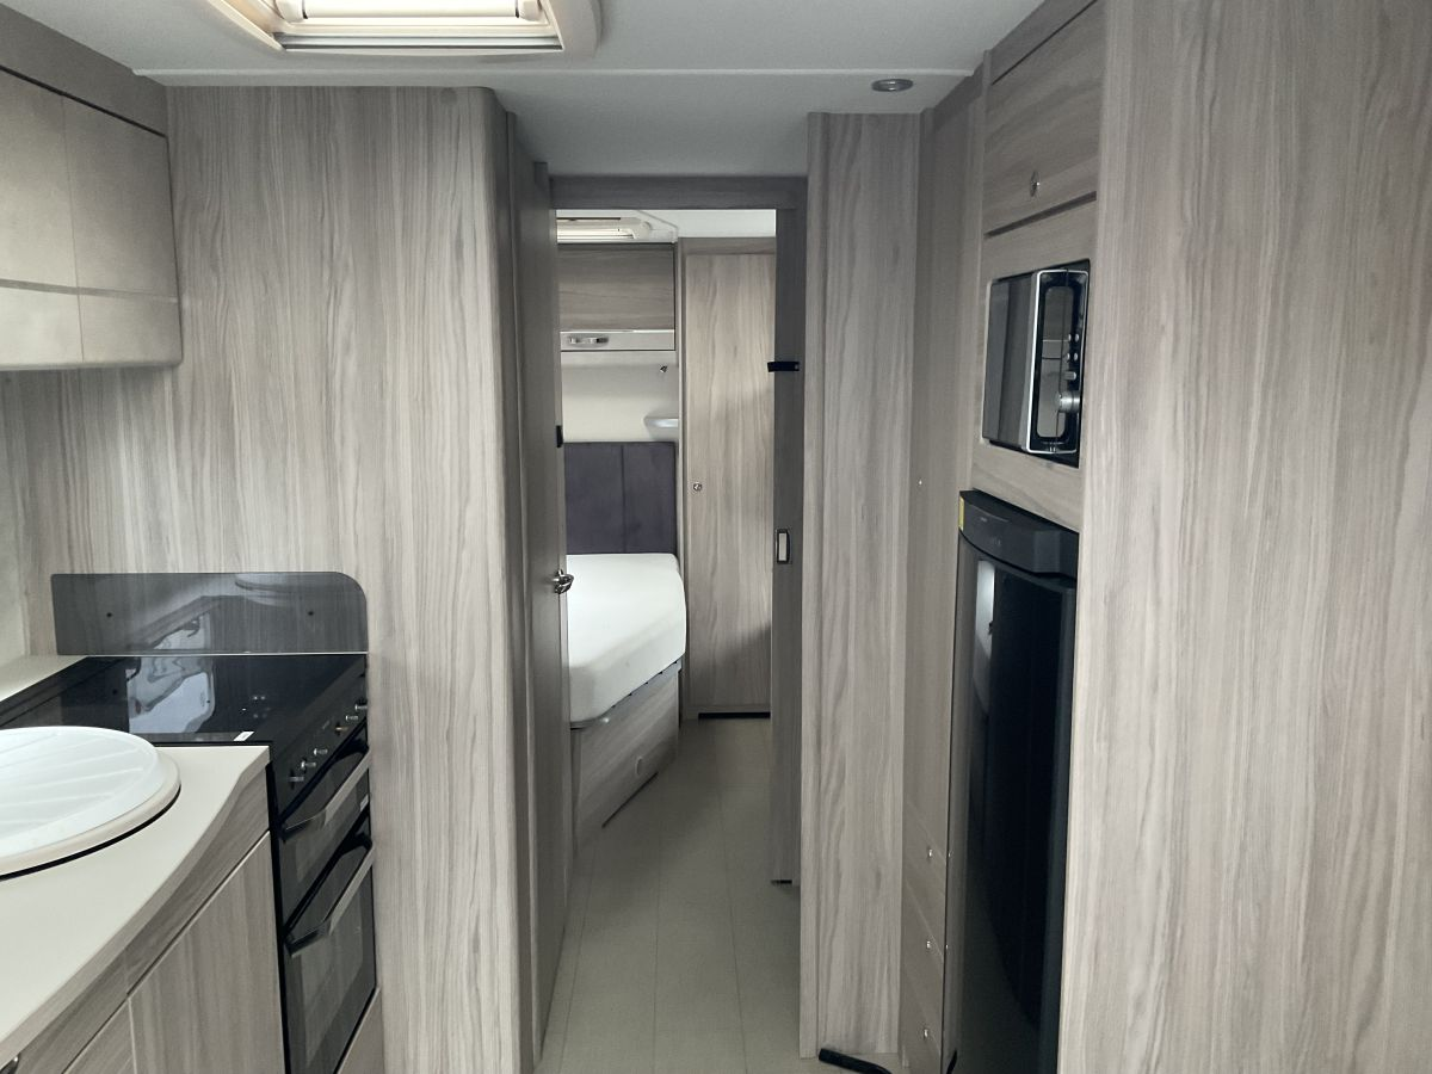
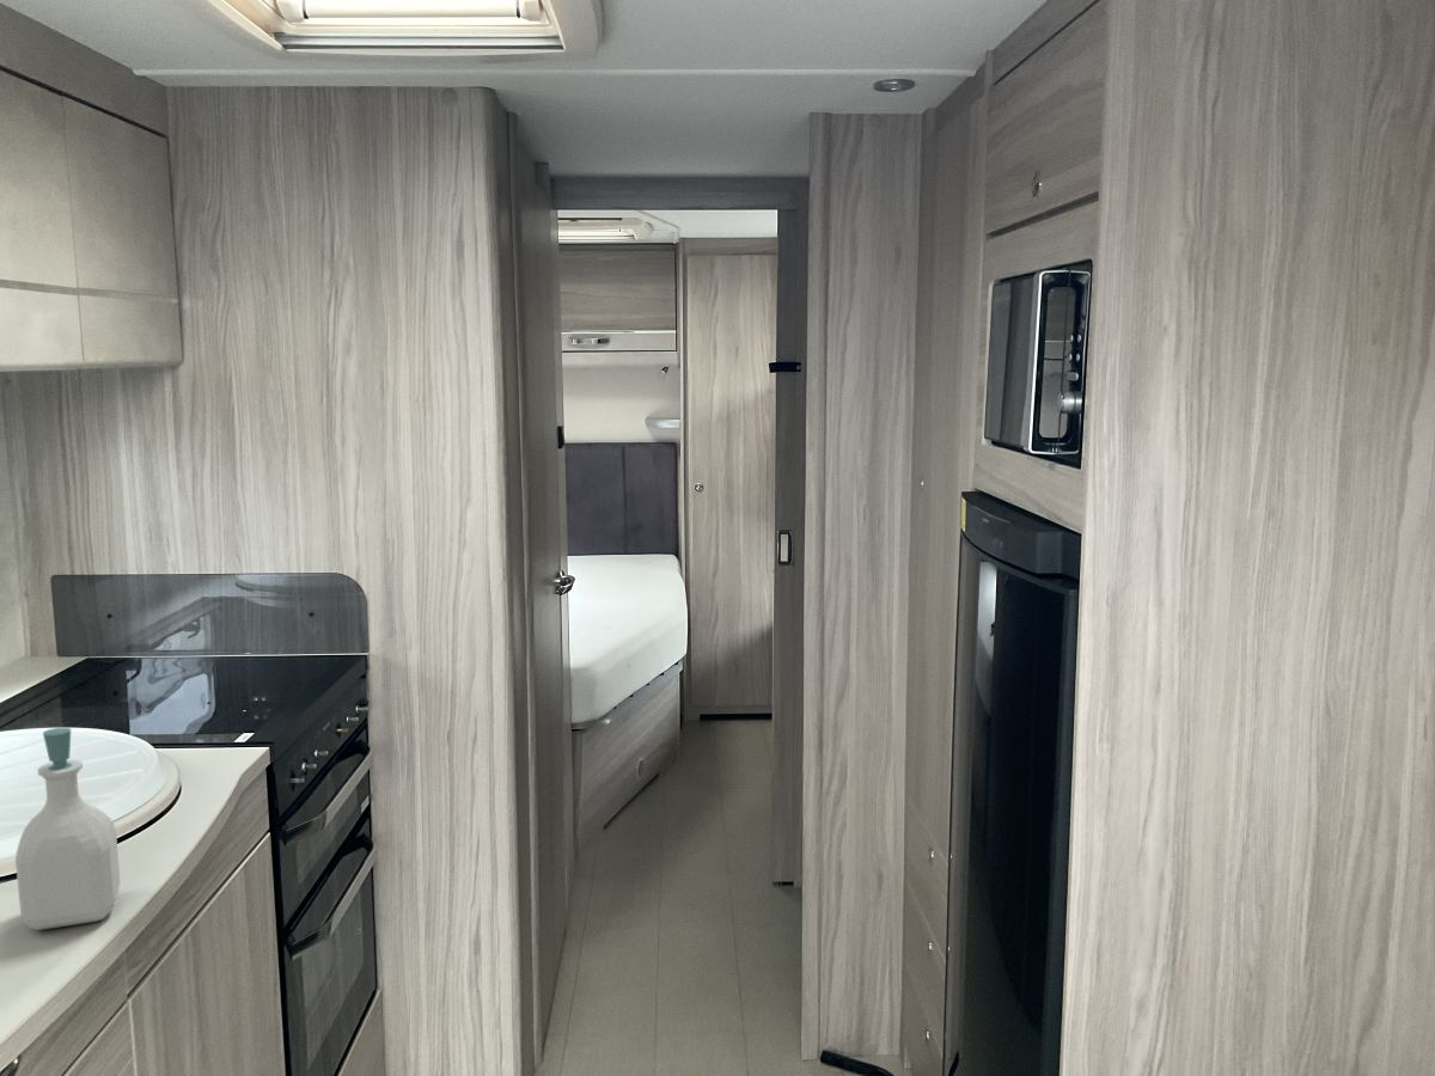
+ soap bottle (65, 821)
